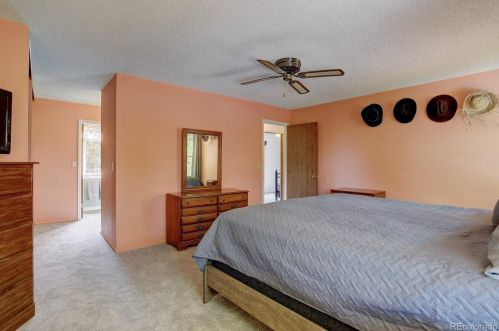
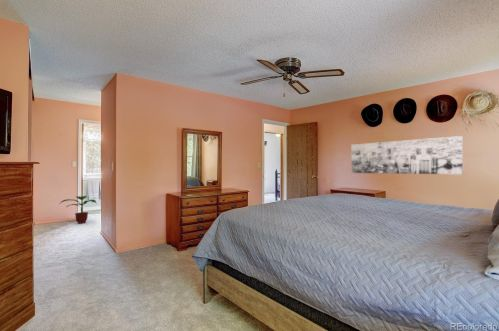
+ potted plant (79, 206)
+ wall art (398, 157)
